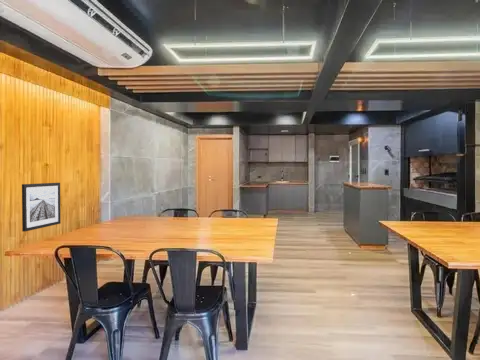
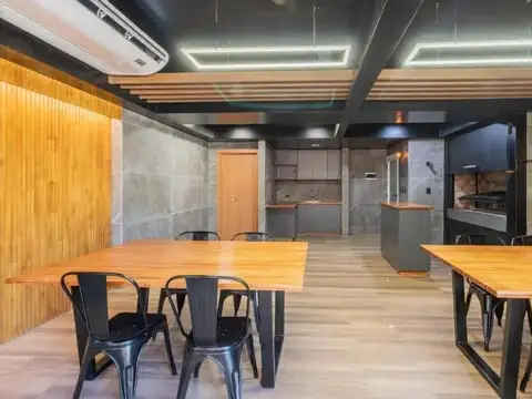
- wall art (42, 205)
